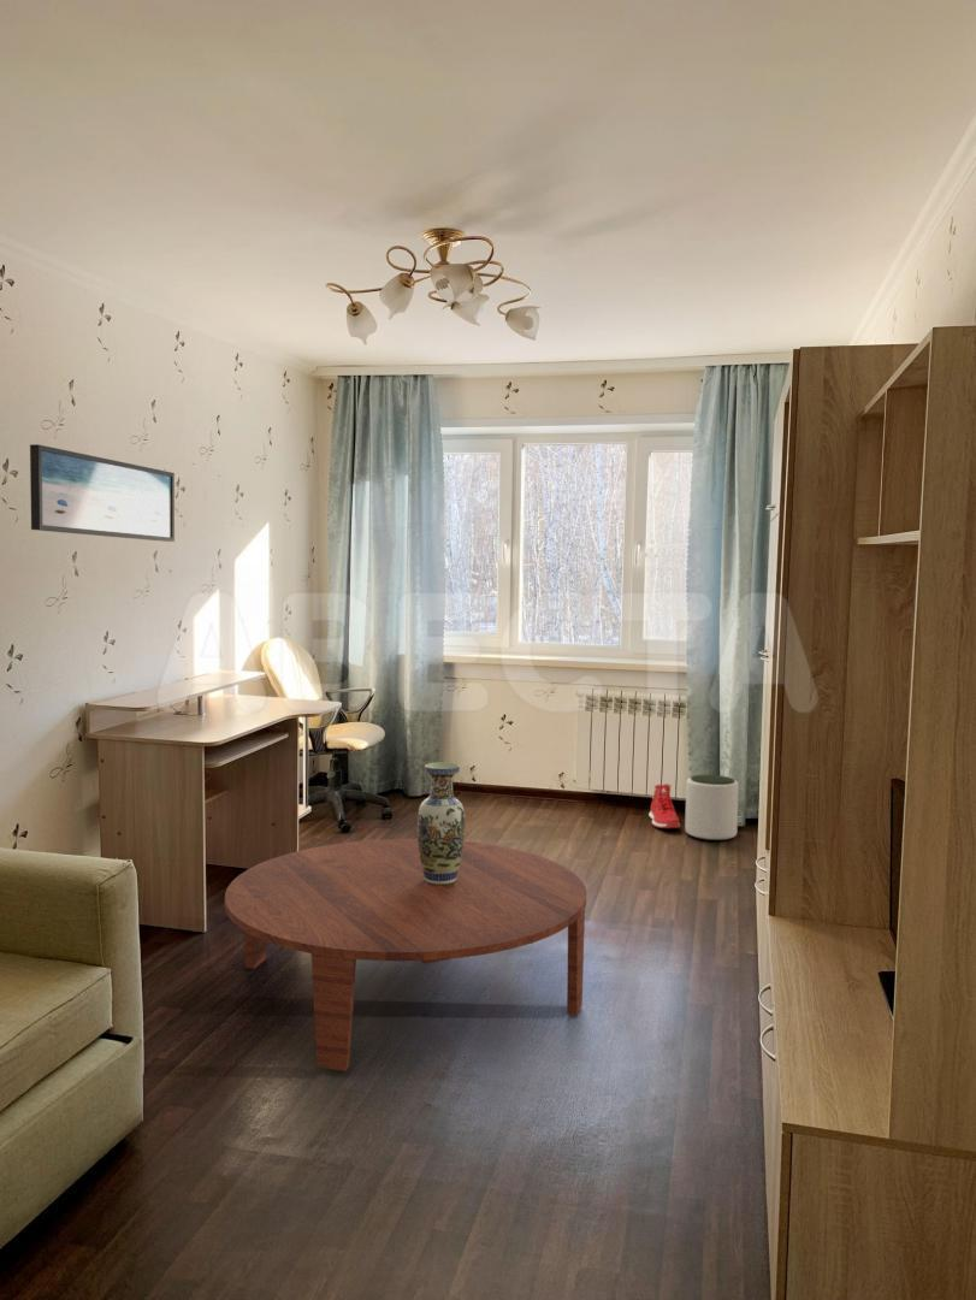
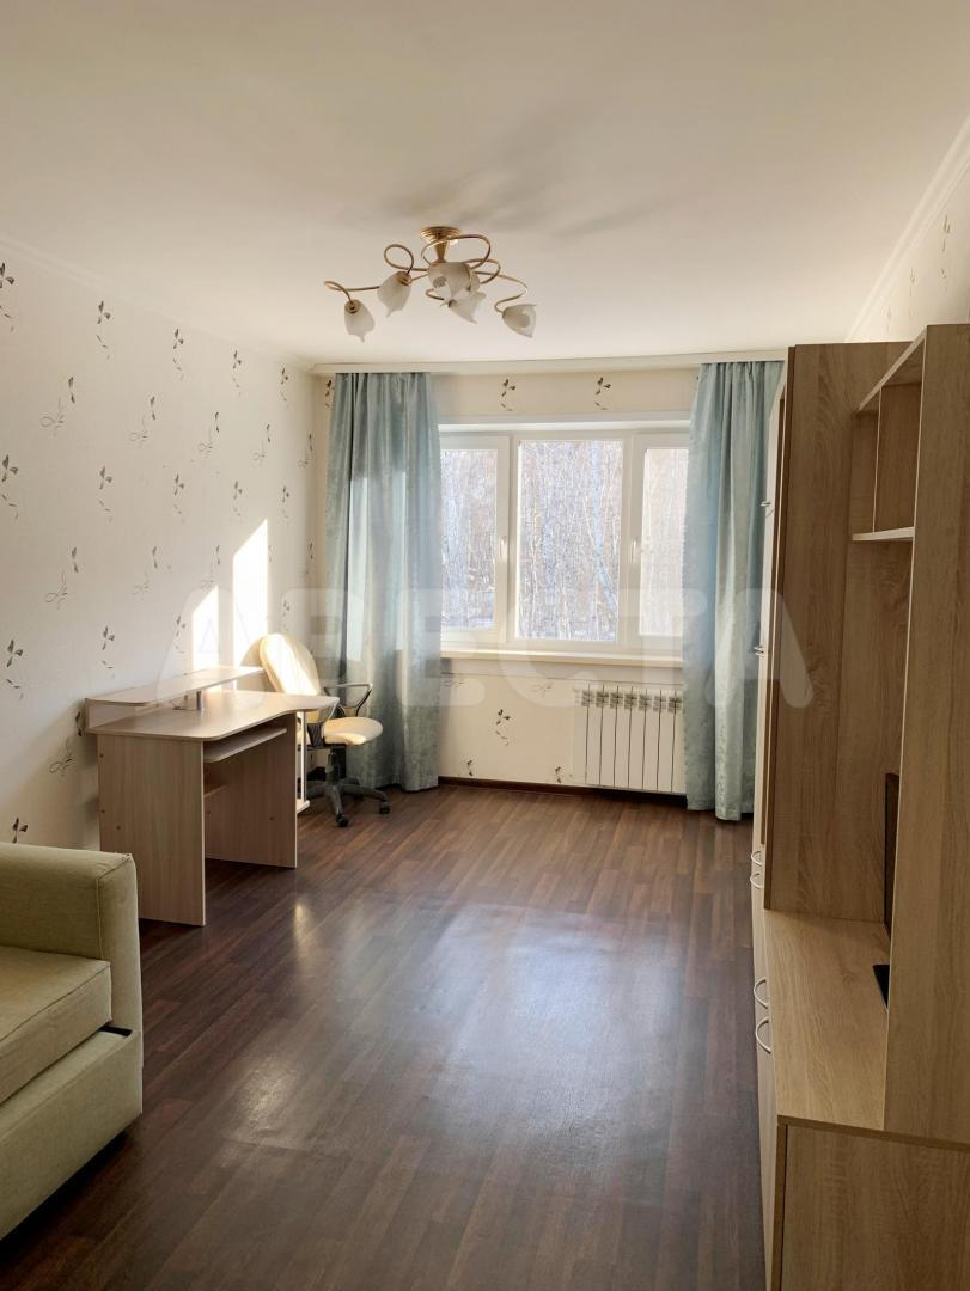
- wall art (110, 498)
- plant pot (711, 806)
- sneaker (664, 804)
- vase (440, 822)
- coffee table (407, 935)
